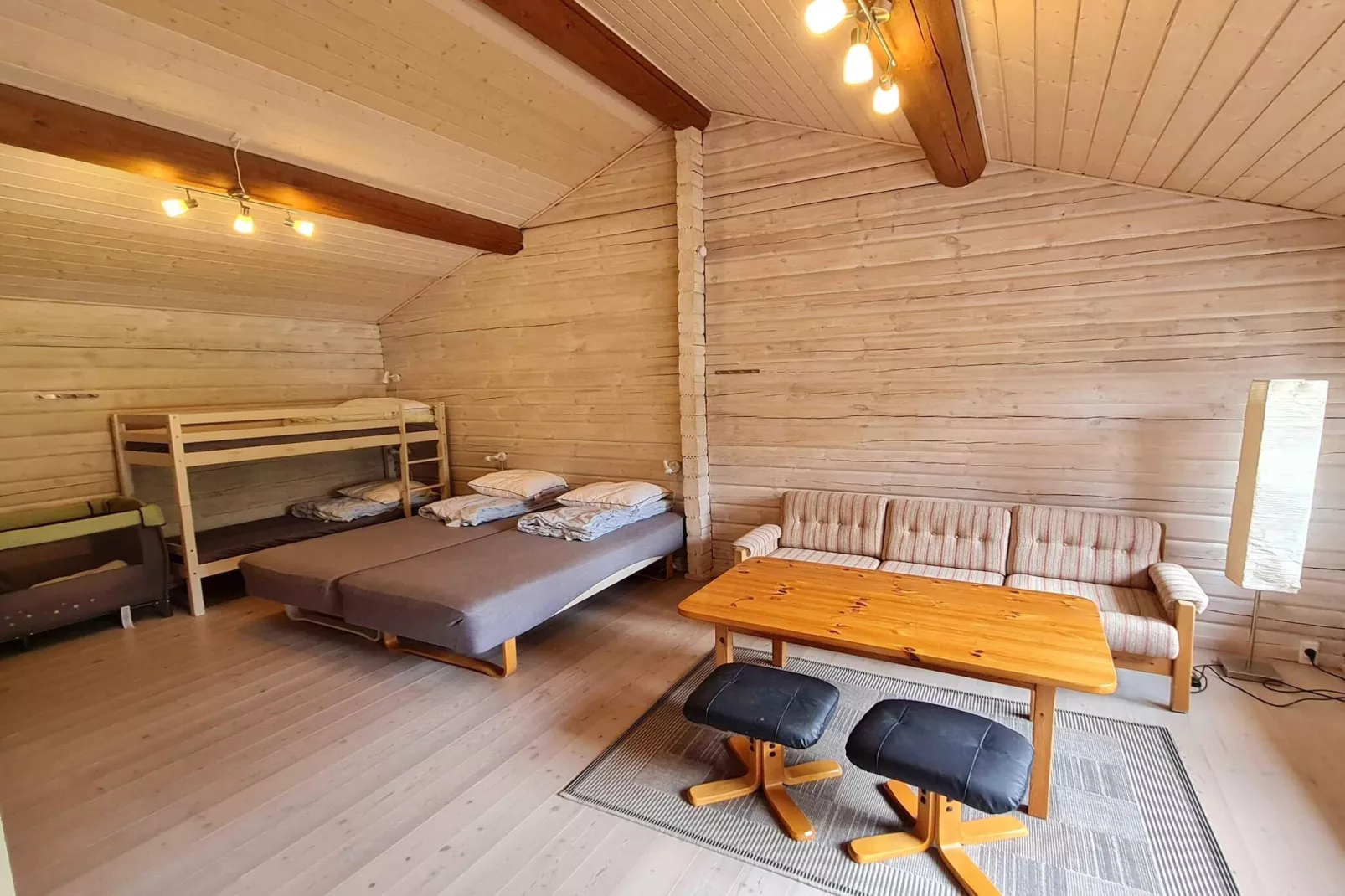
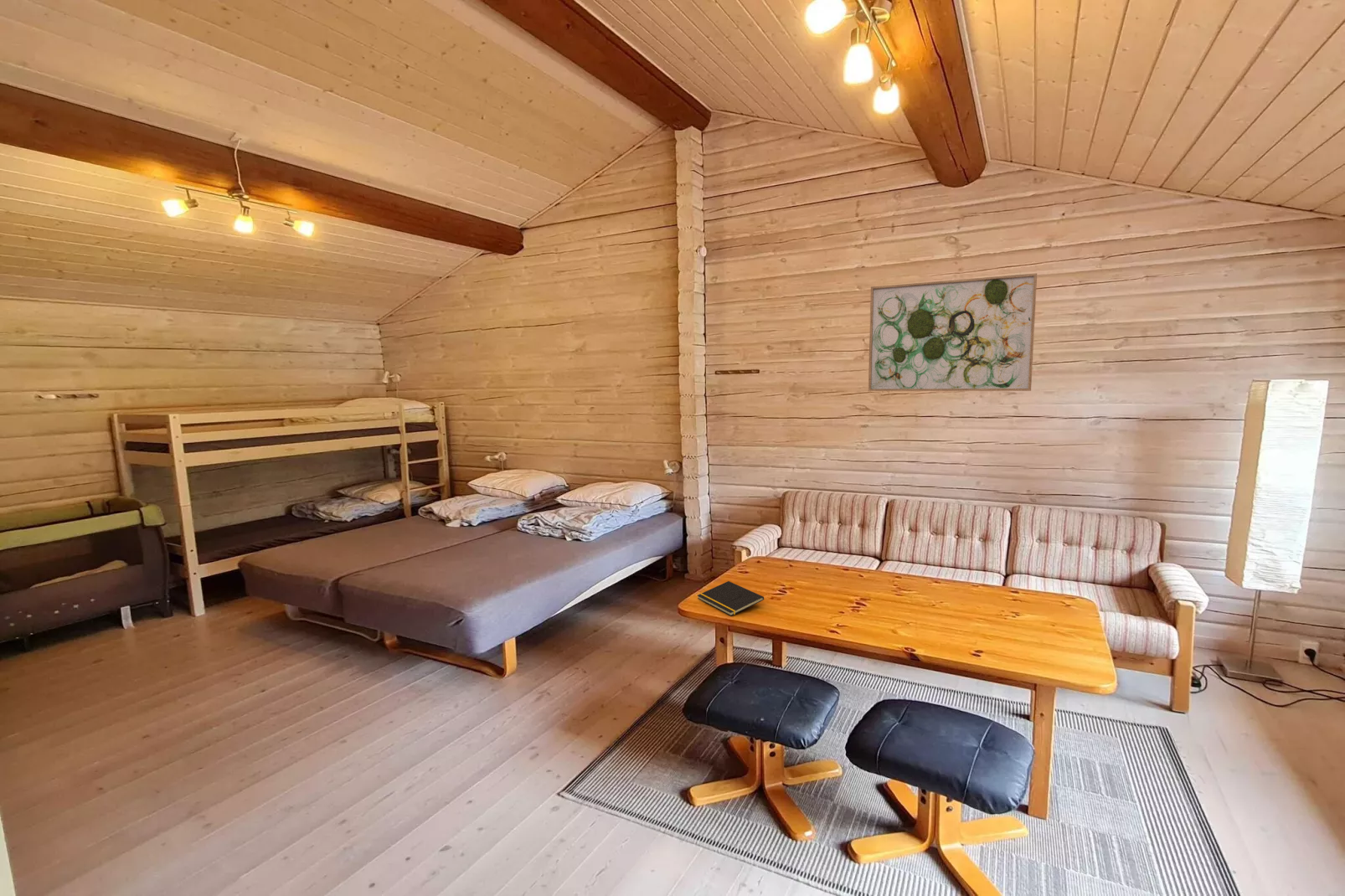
+ wall art (946, 336)
+ notepad (729, 597)
